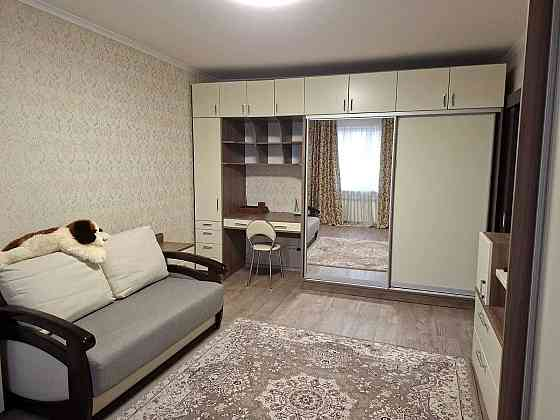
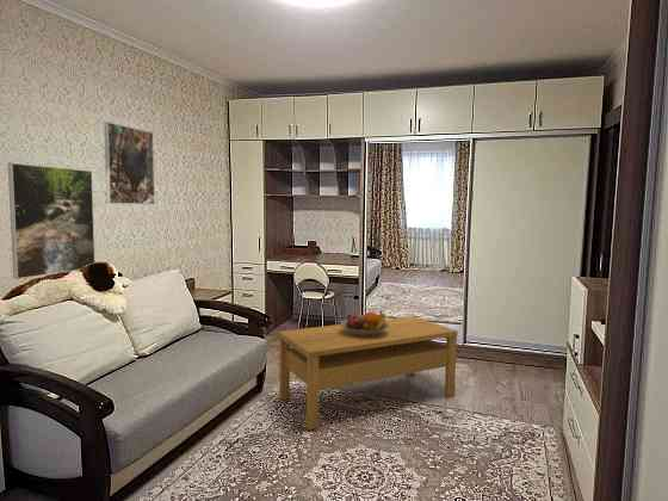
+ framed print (55, 219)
+ coffee table (369, 364)
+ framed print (130, 166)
+ fruit bowl (364, 322)
